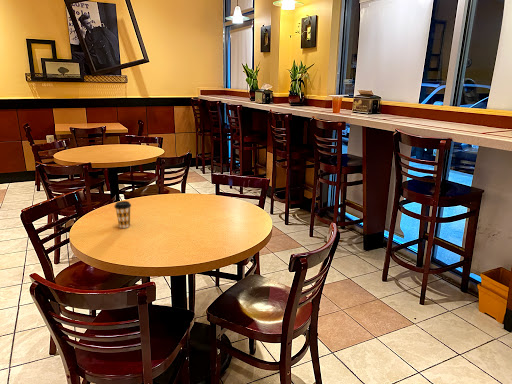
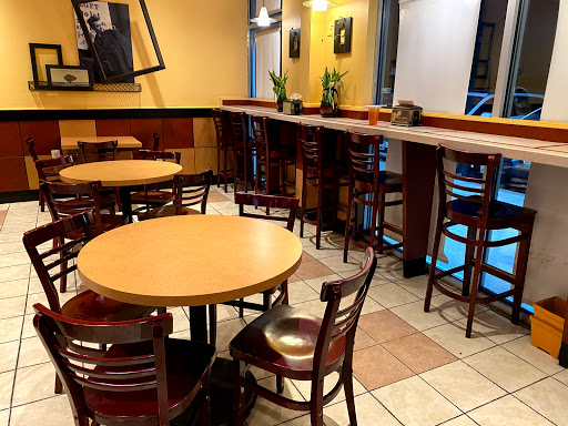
- coffee cup (123, 214)
